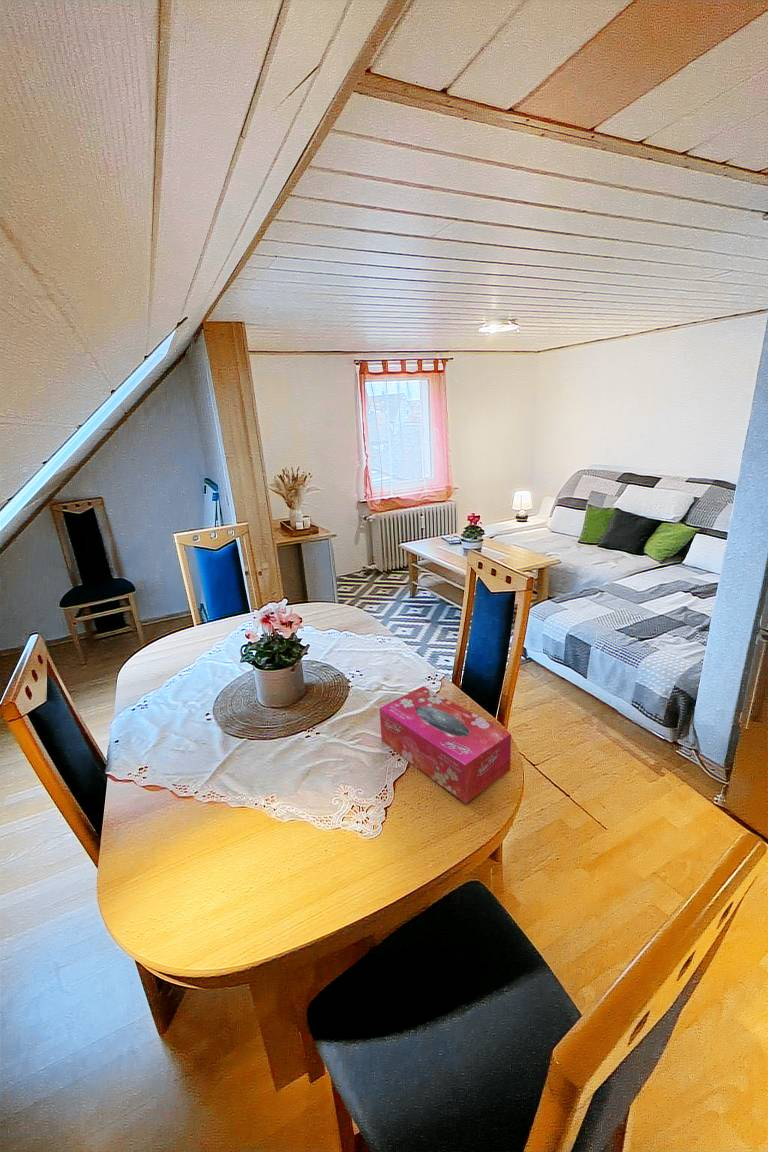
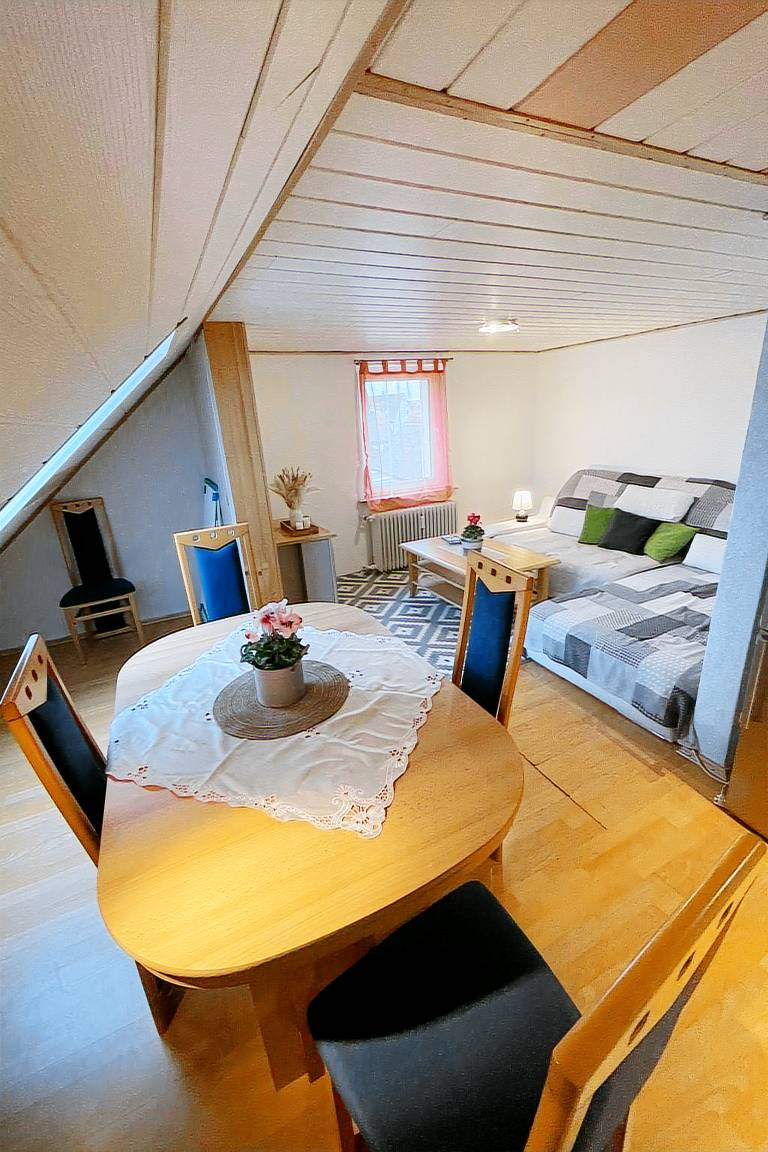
- tissue box (441, 737)
